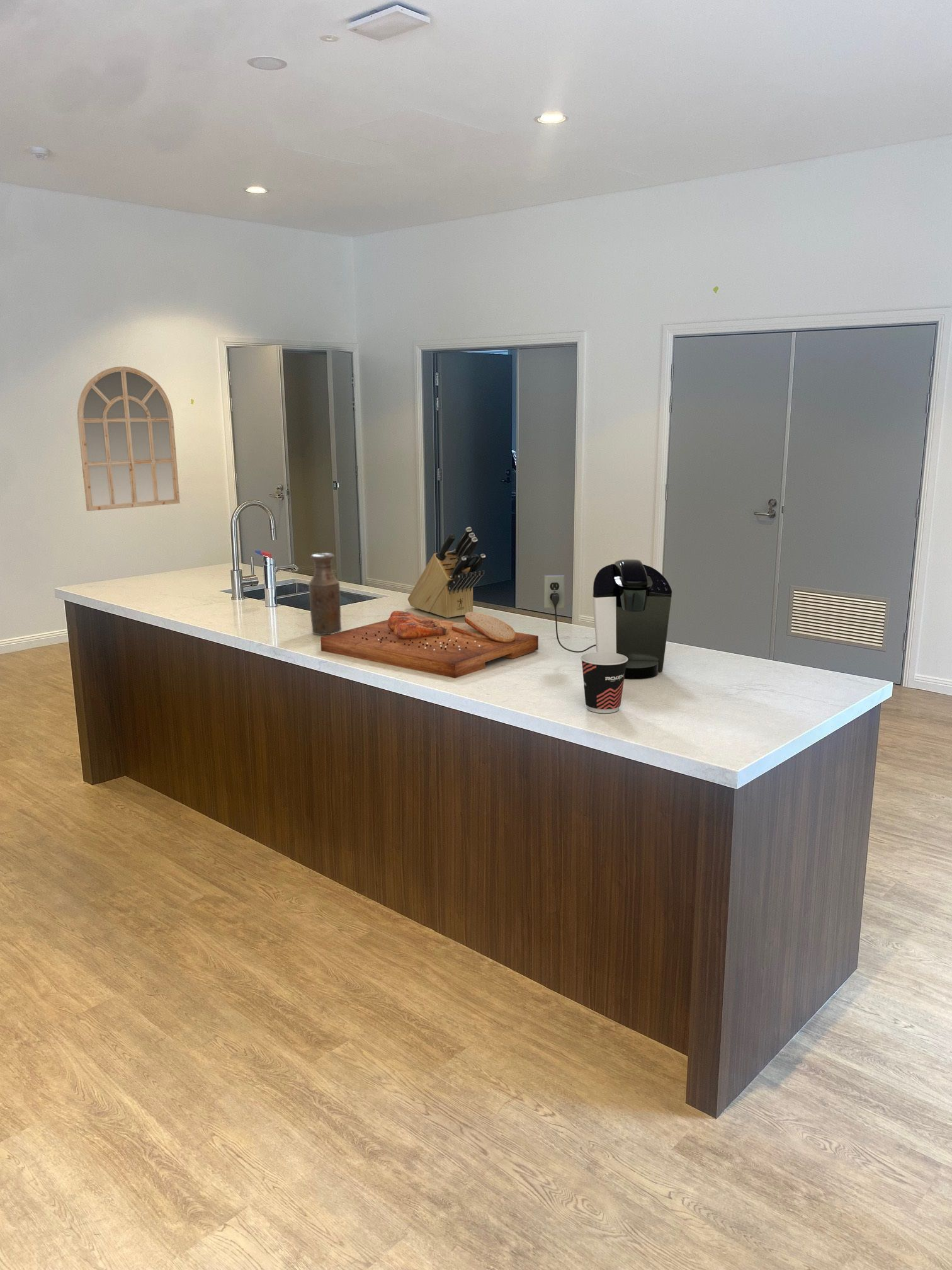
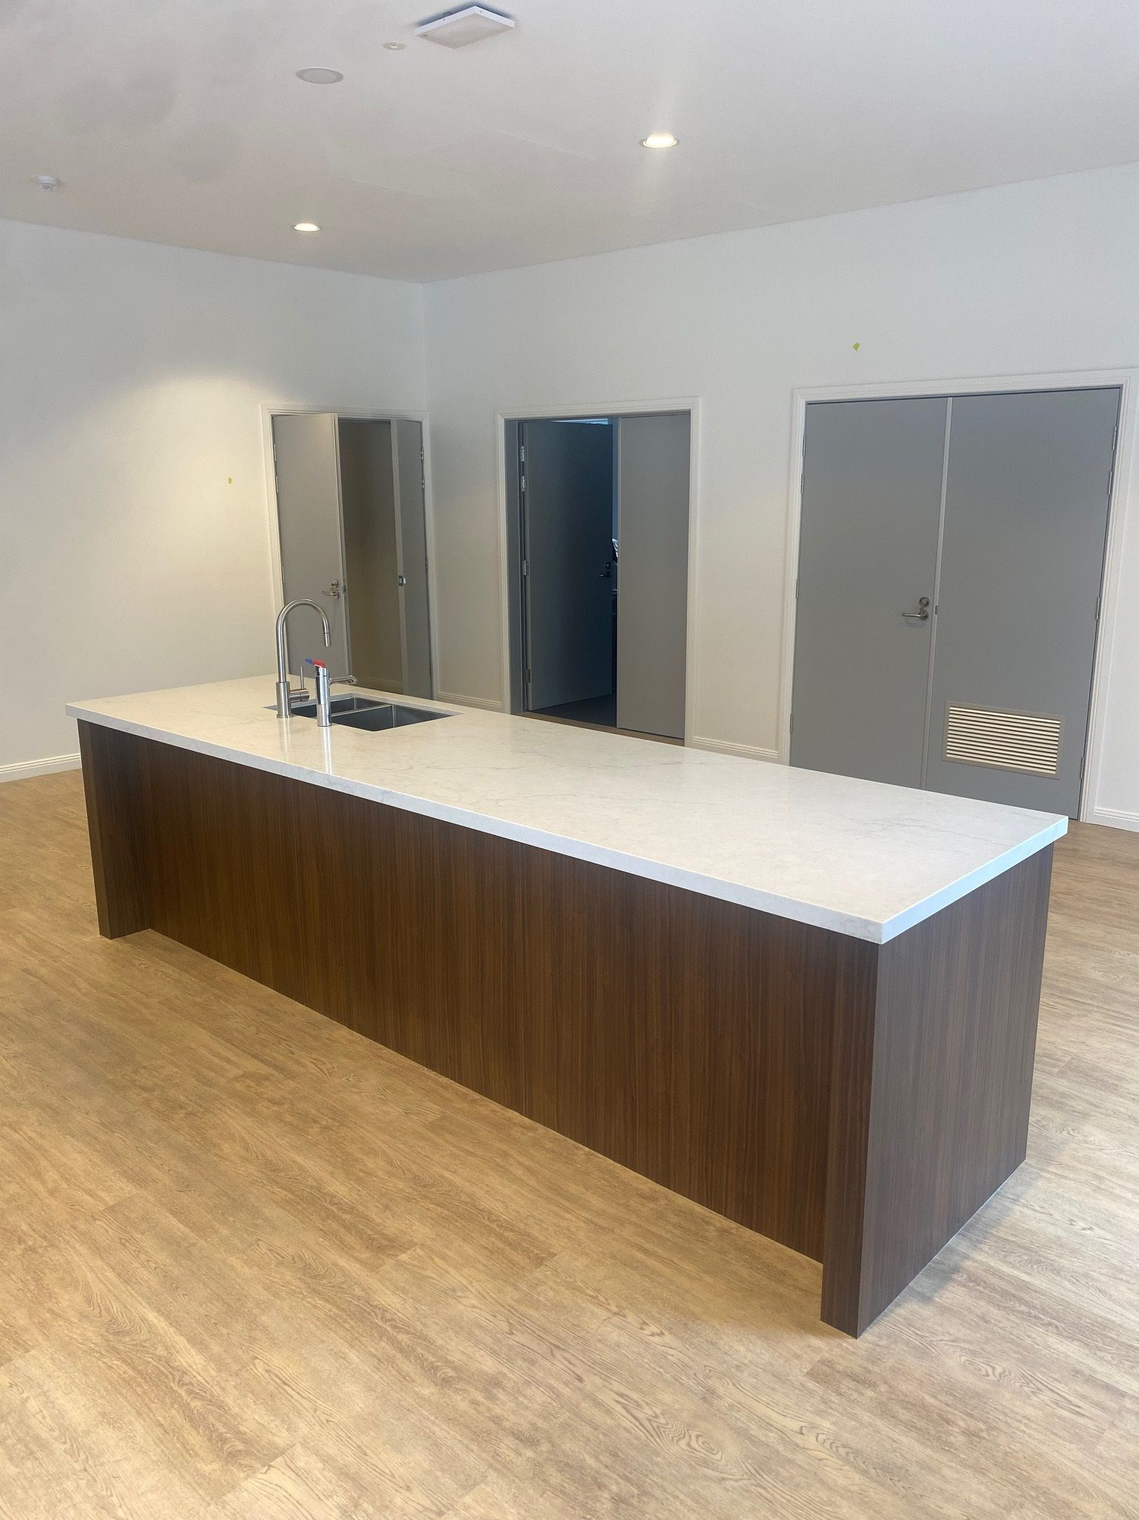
- cup (603, 683)
- mirror (128, 438)
- cutting board (429, 634)
- knife block (446, 569)
- bottle (324, 593)
- coffee maker (608, 615)
